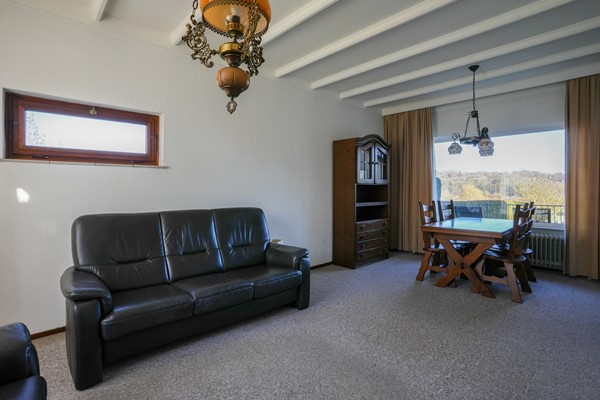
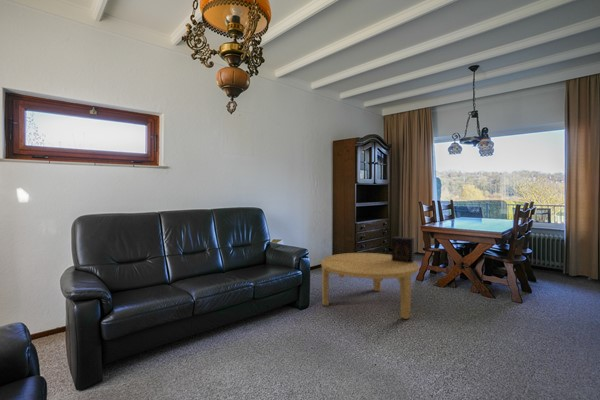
+ coffee table (370, 278)
+ decorative box (402, 249)
